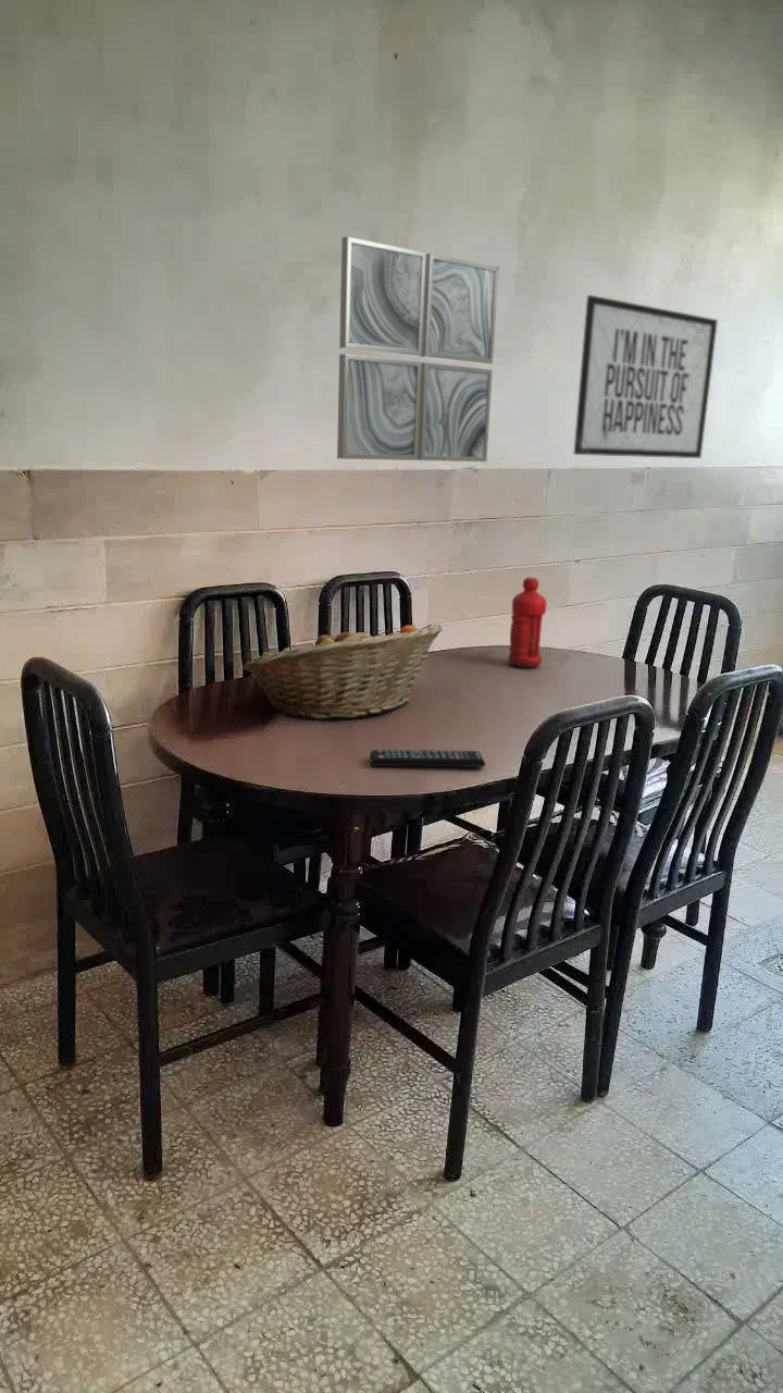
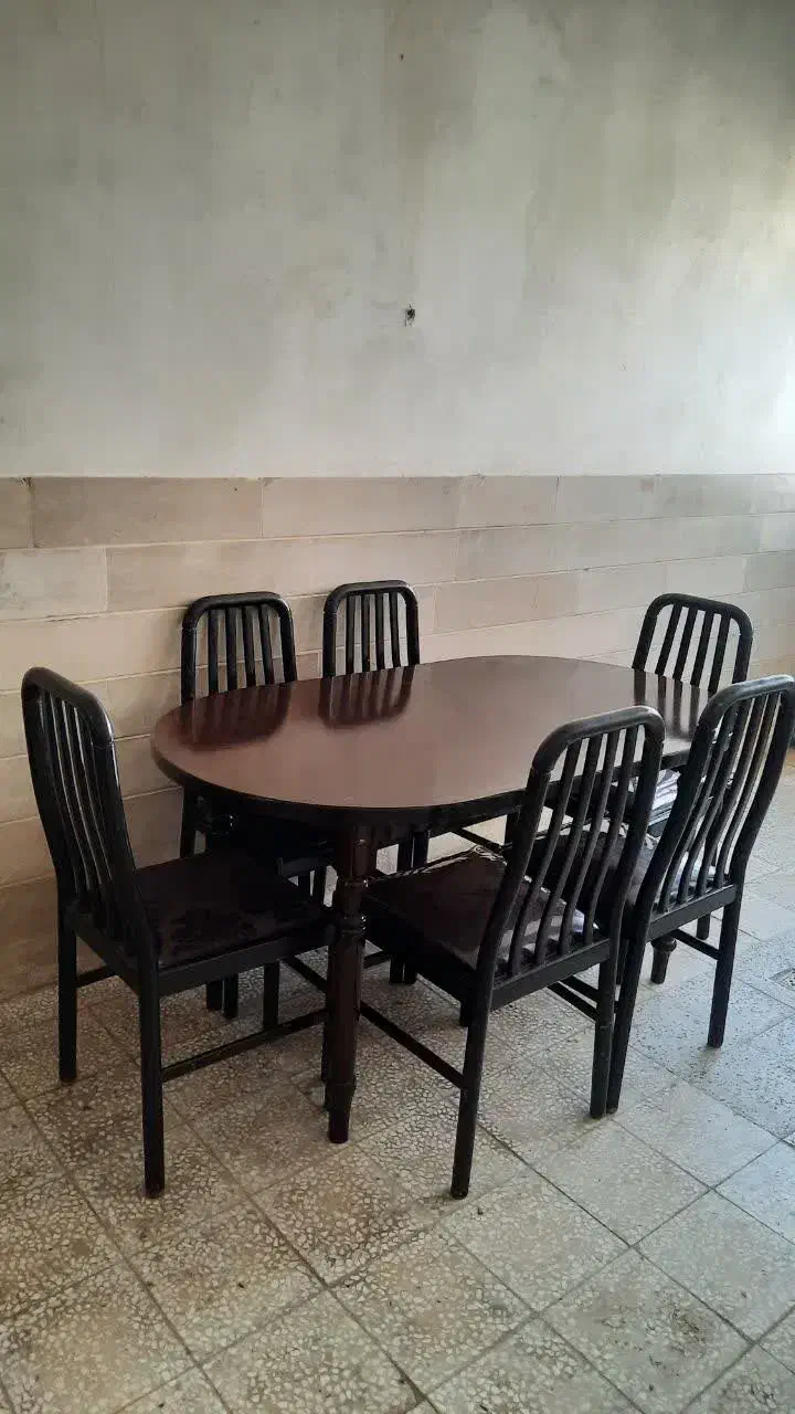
- mirror (648, 383)
- fruit basket (346, 662)
- wall art (420, 356)
- remote control (426, 759)
- water bottle (527, 621)
